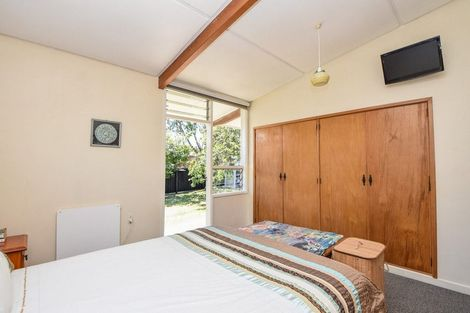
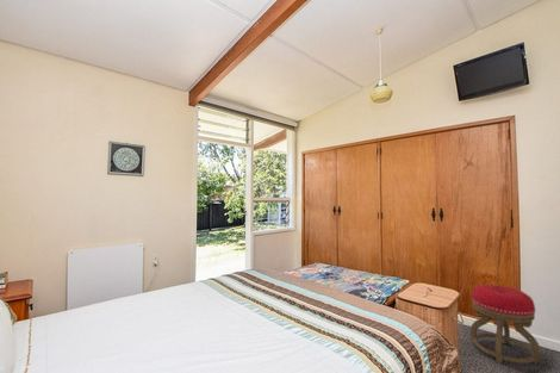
+ stool (502, 321)
